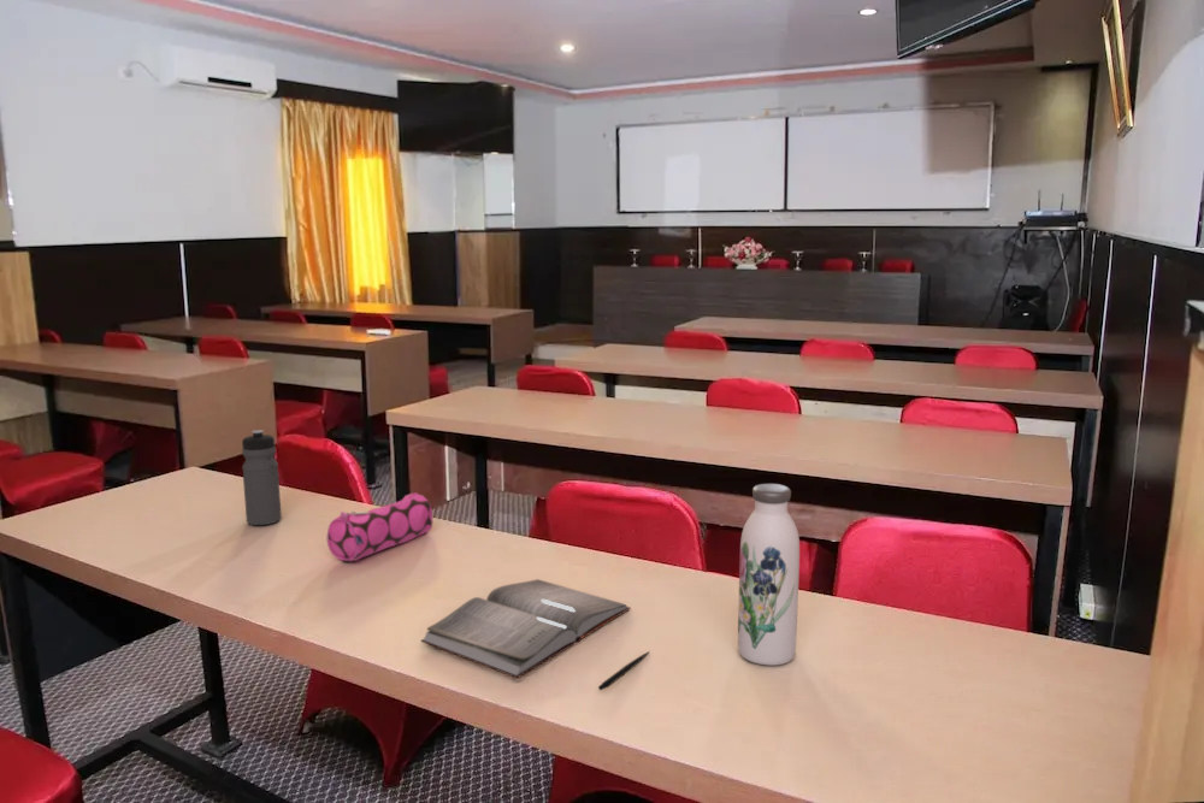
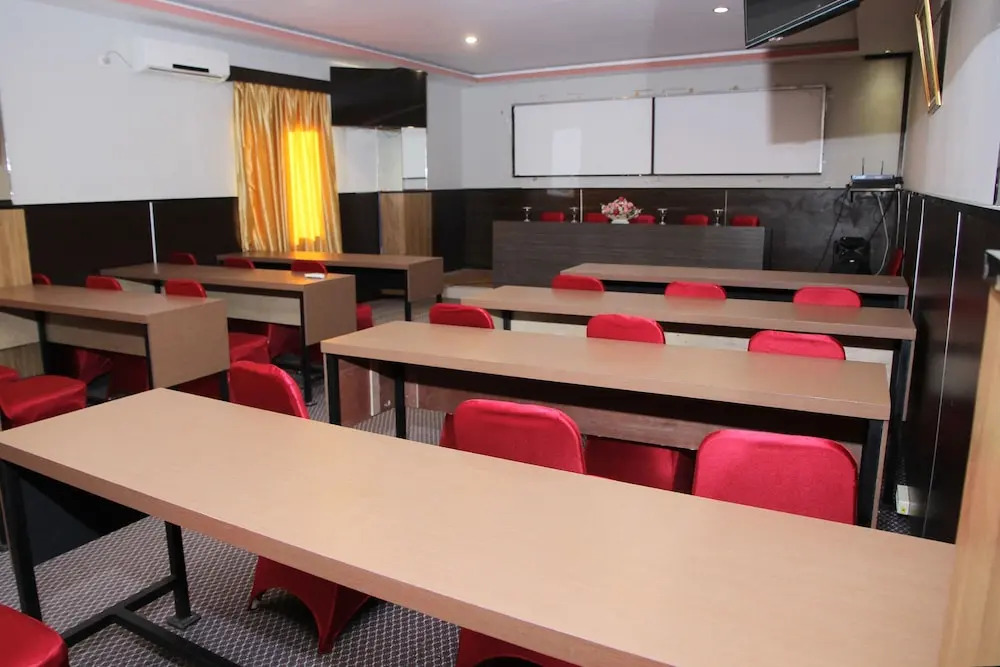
- water bottle (260, 476)
- water bottle (768, 571)
- pencil case (383, 524)
- hardback book (530, 615)
- pen (626, 668)
